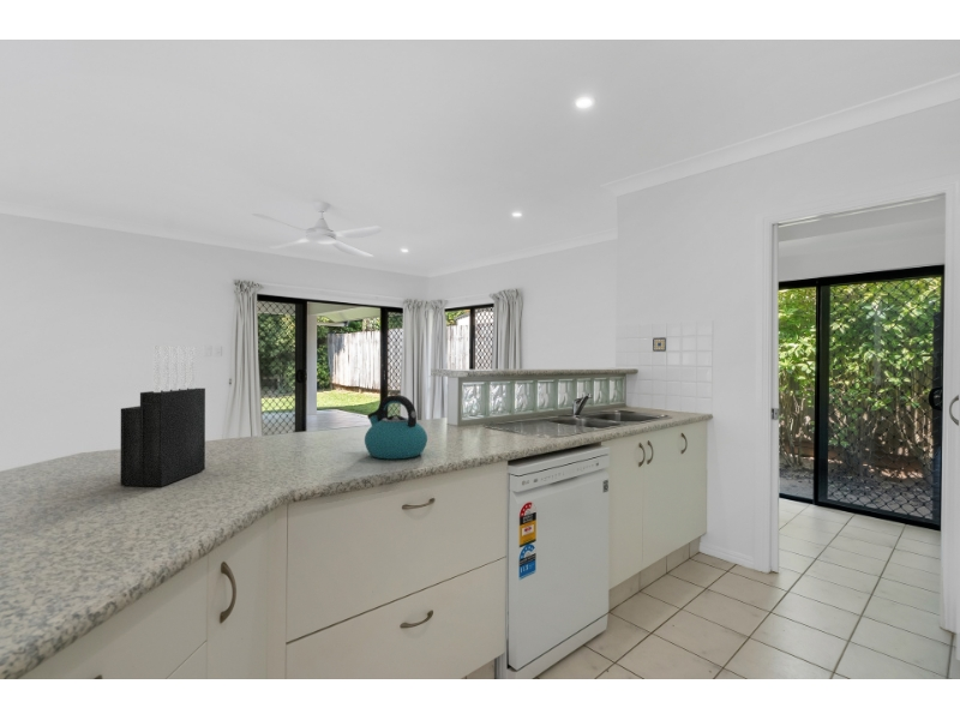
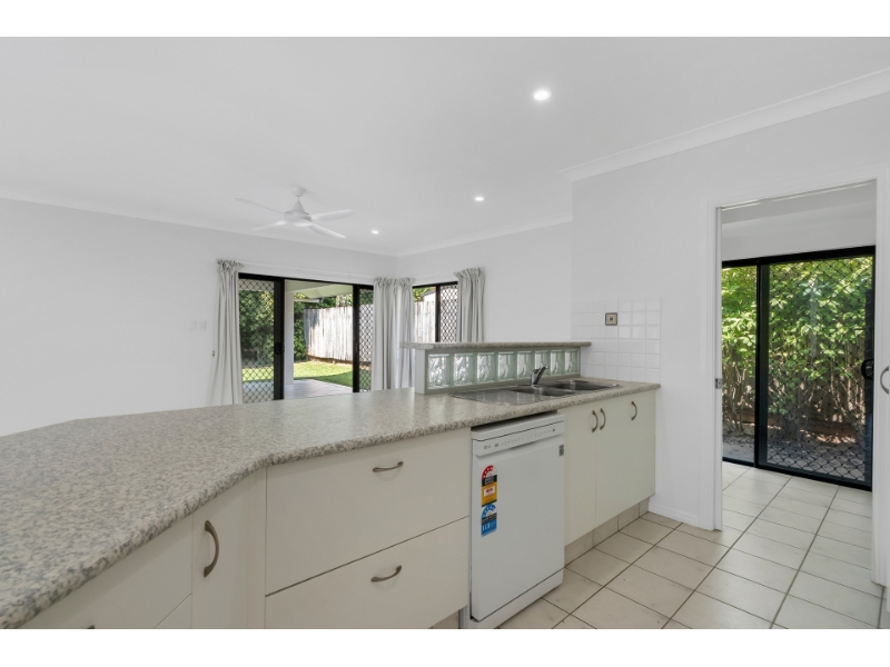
- knife block (161, 412)
- kettle (392, 424)
